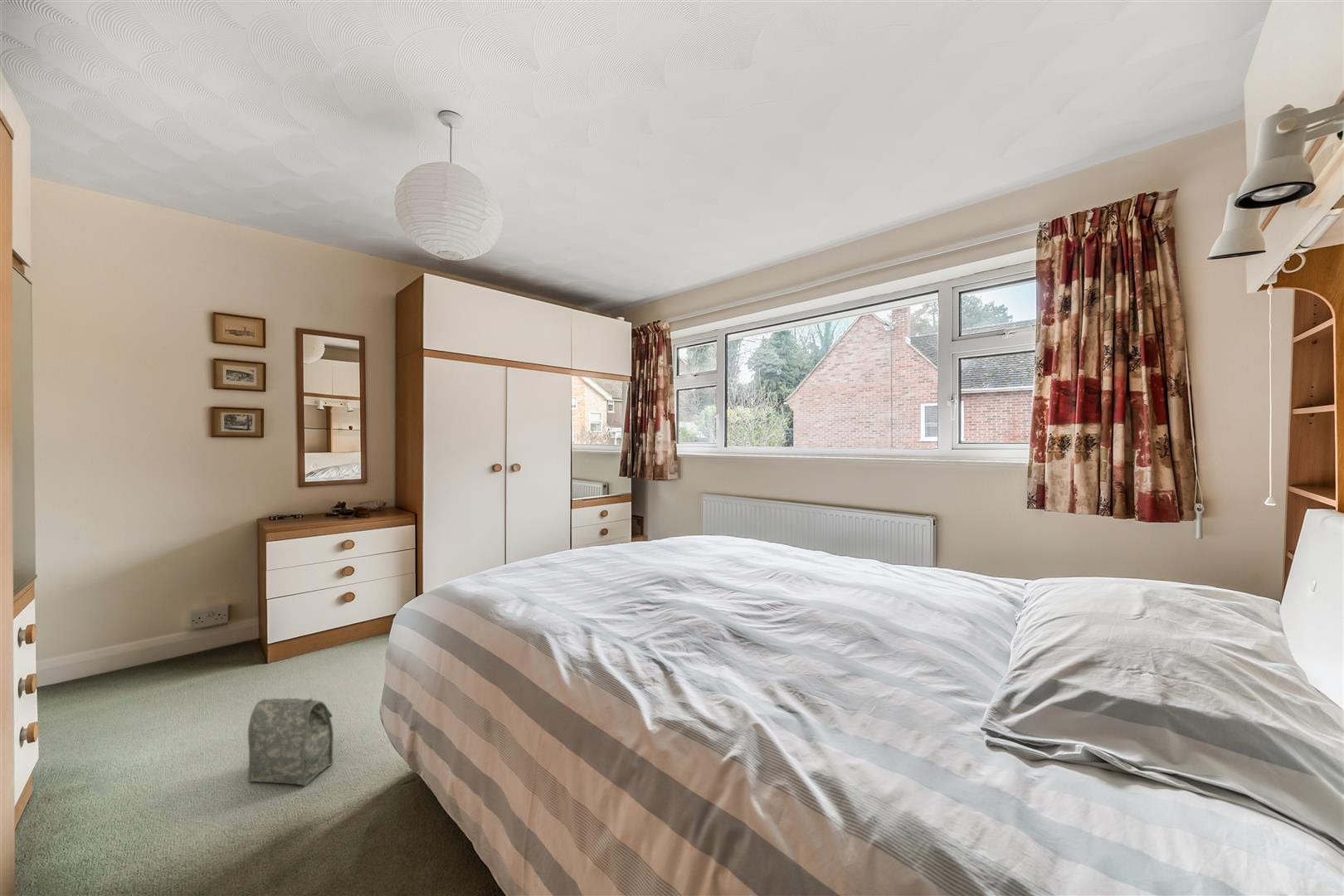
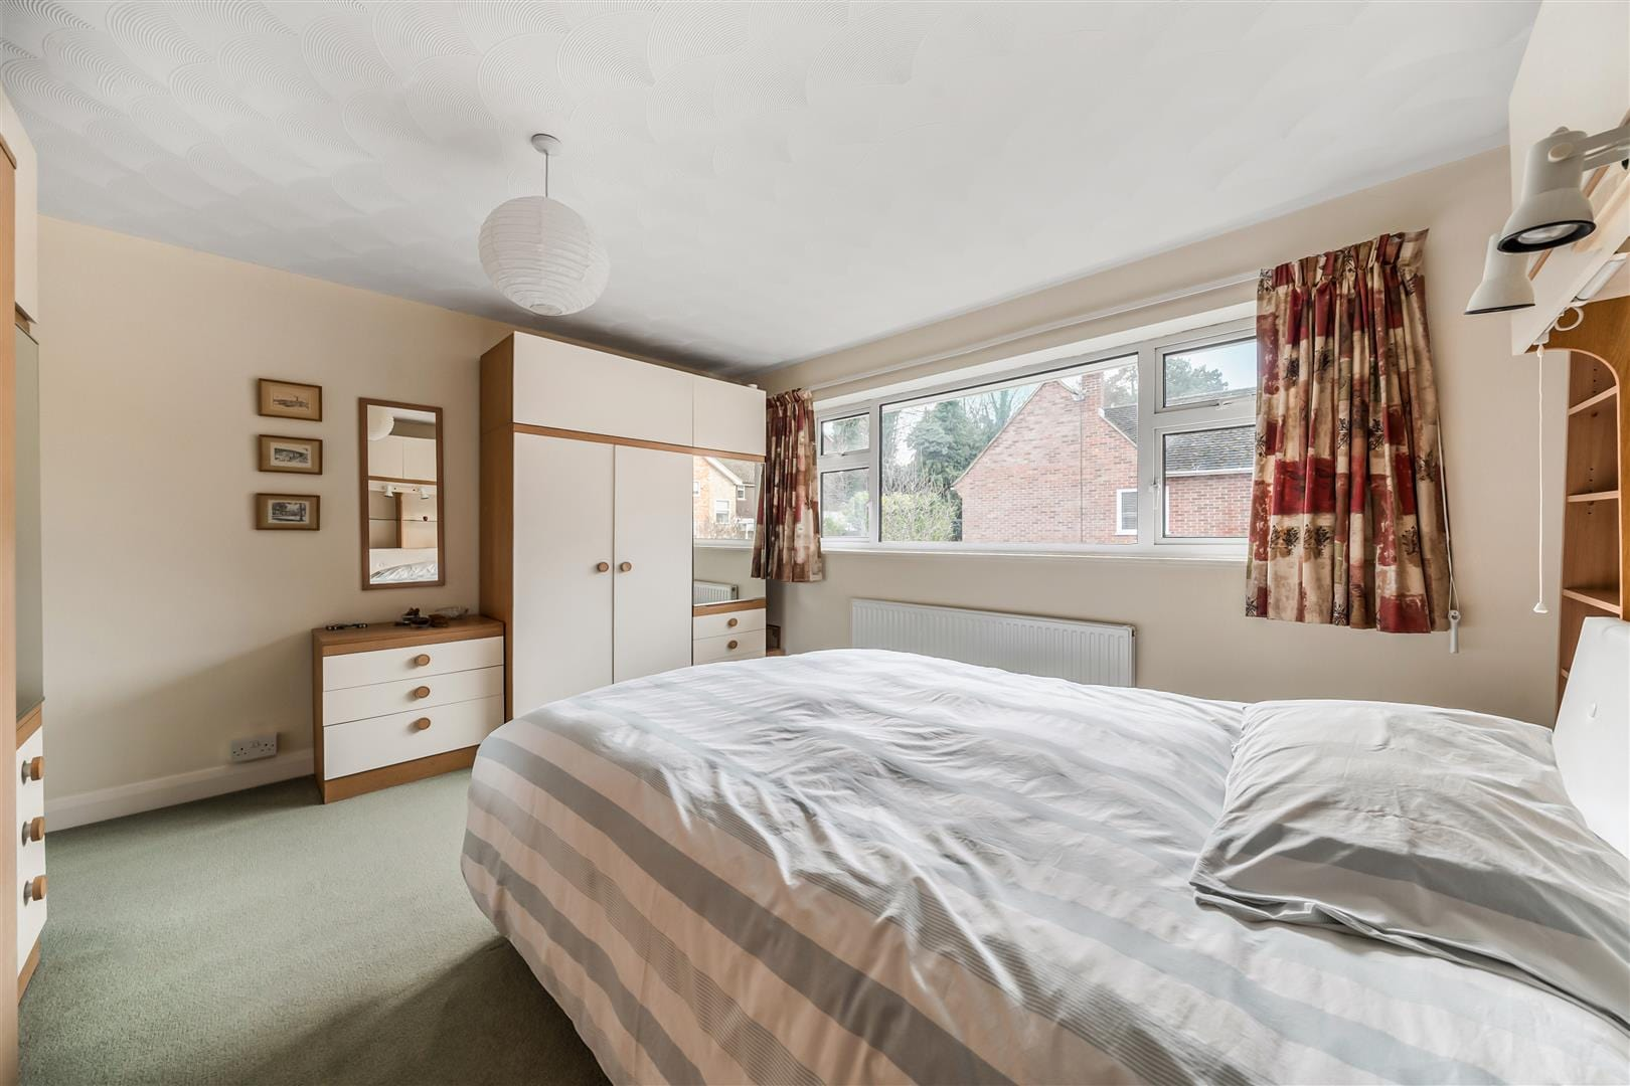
- bag (292, 734)
